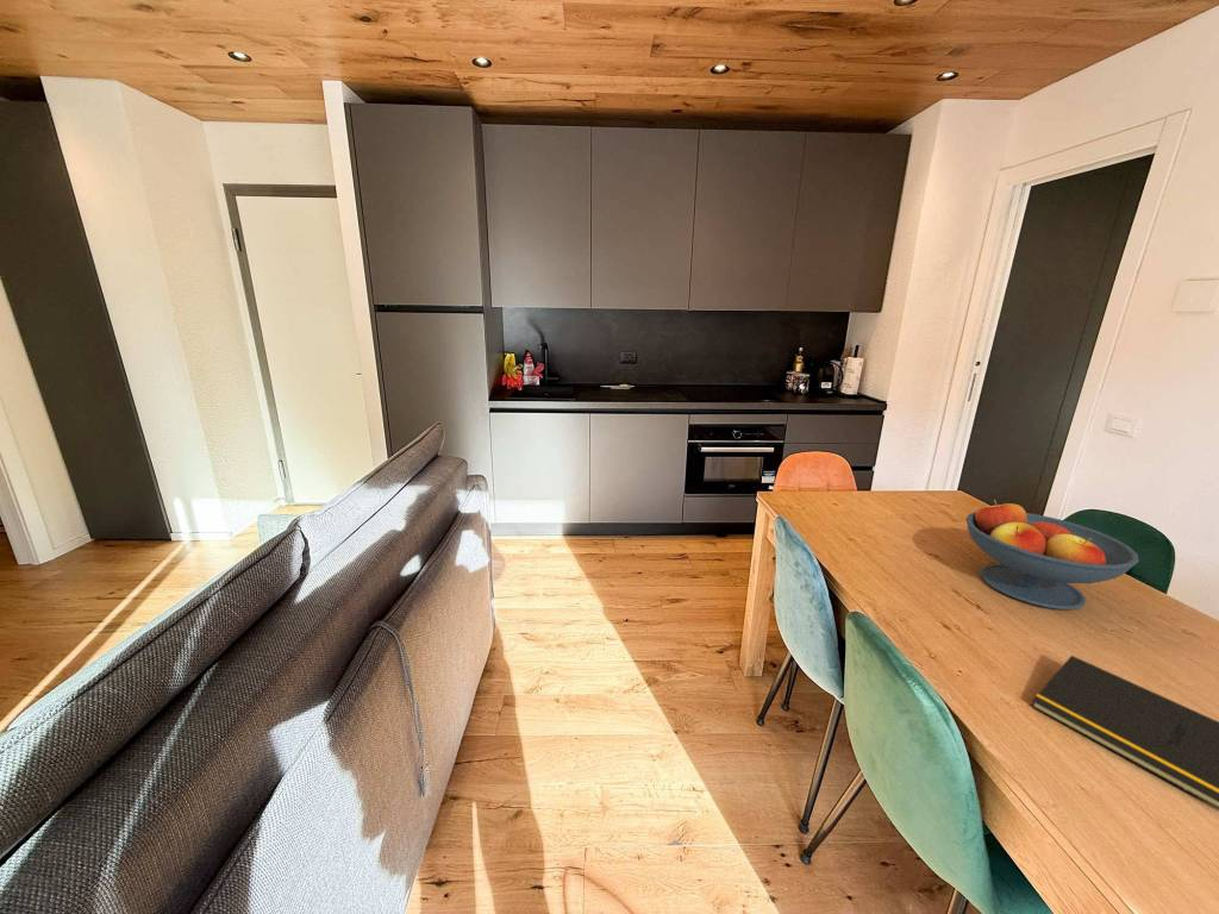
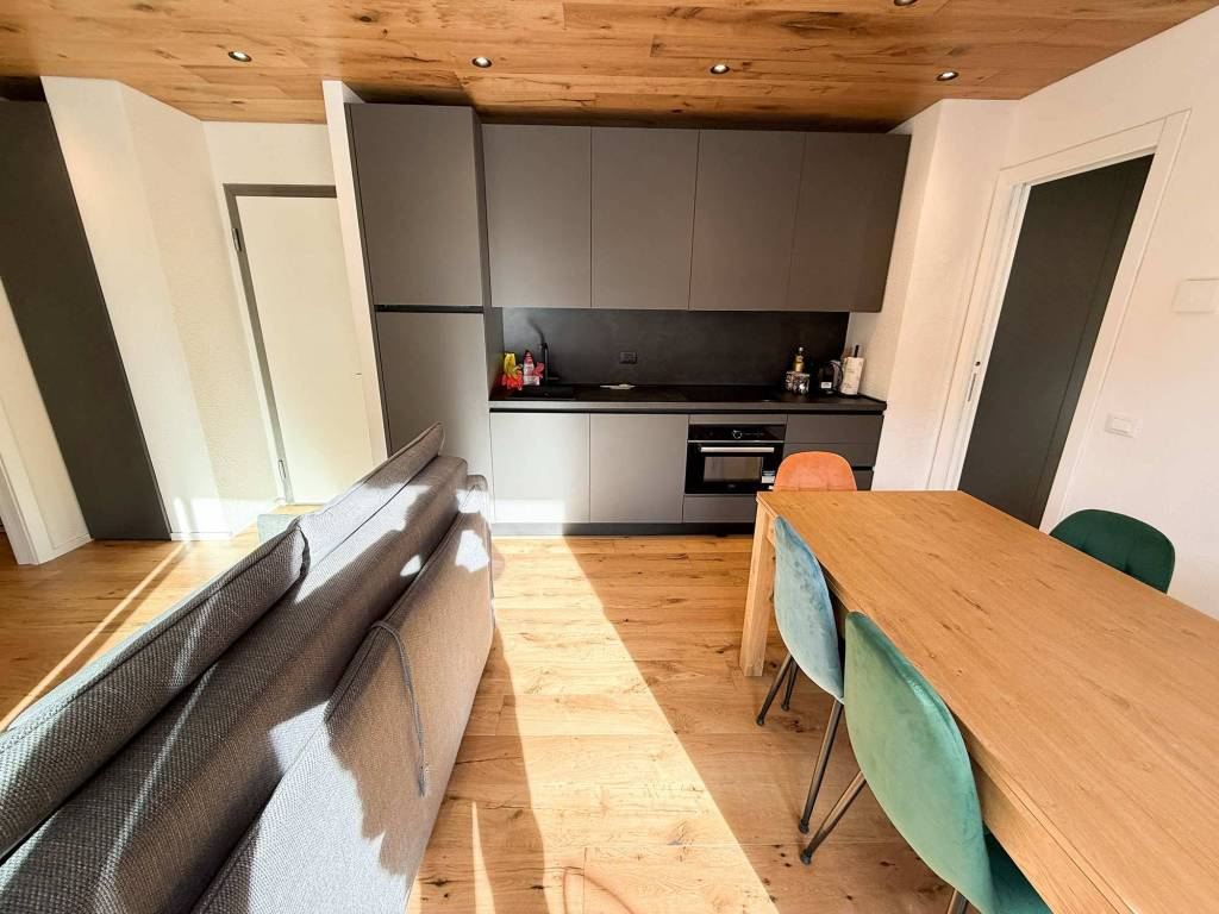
- notepad (1139, 722)
- fruit bowl (1039, 551)
